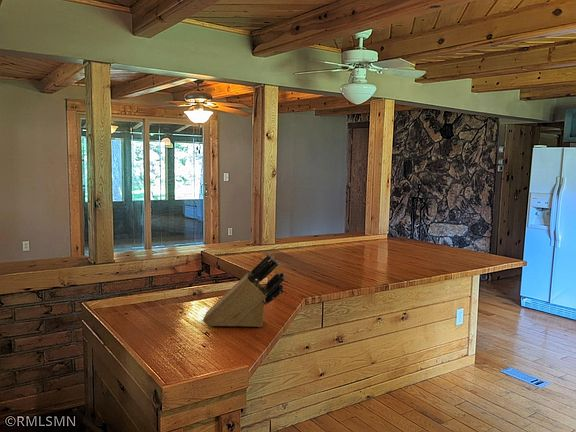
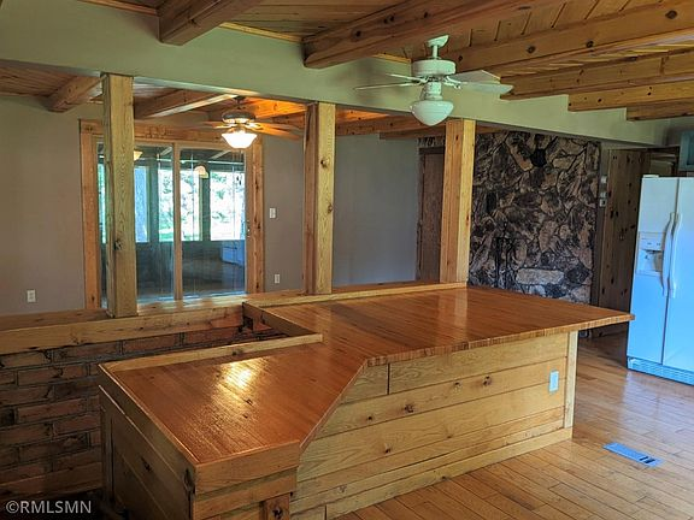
- knife block (244, 289)
